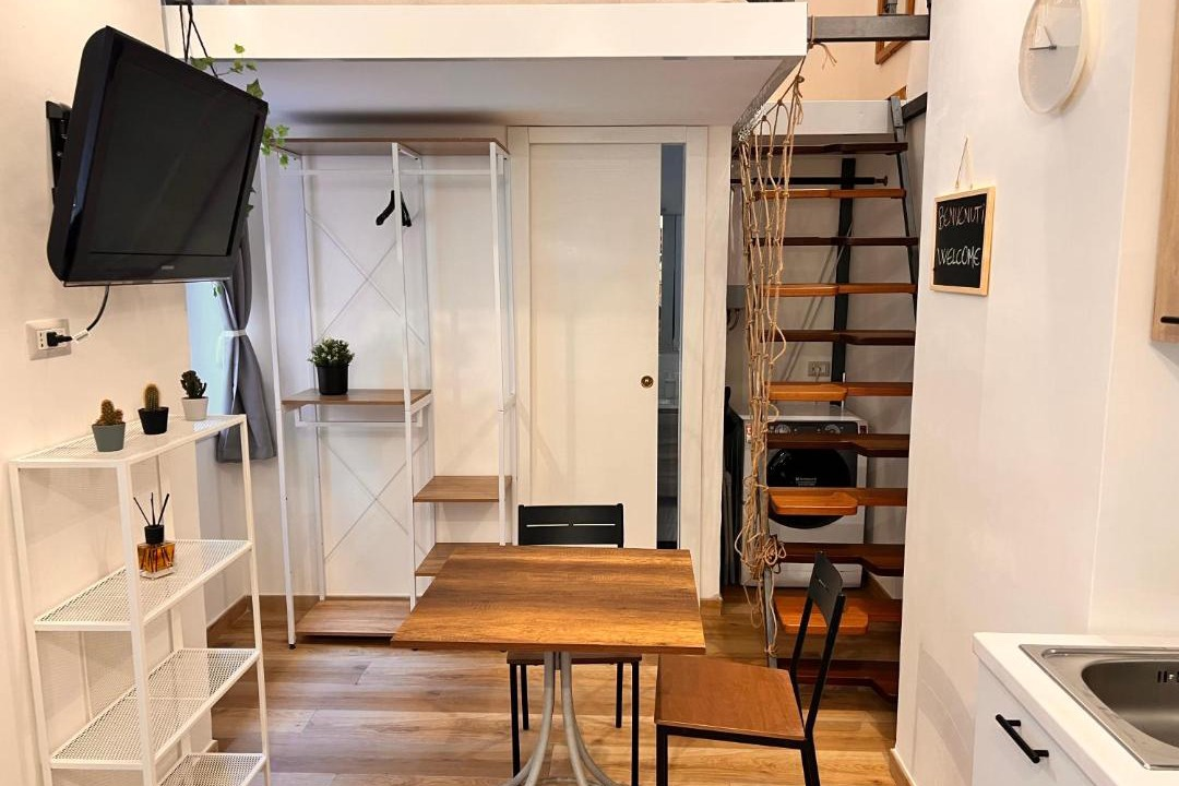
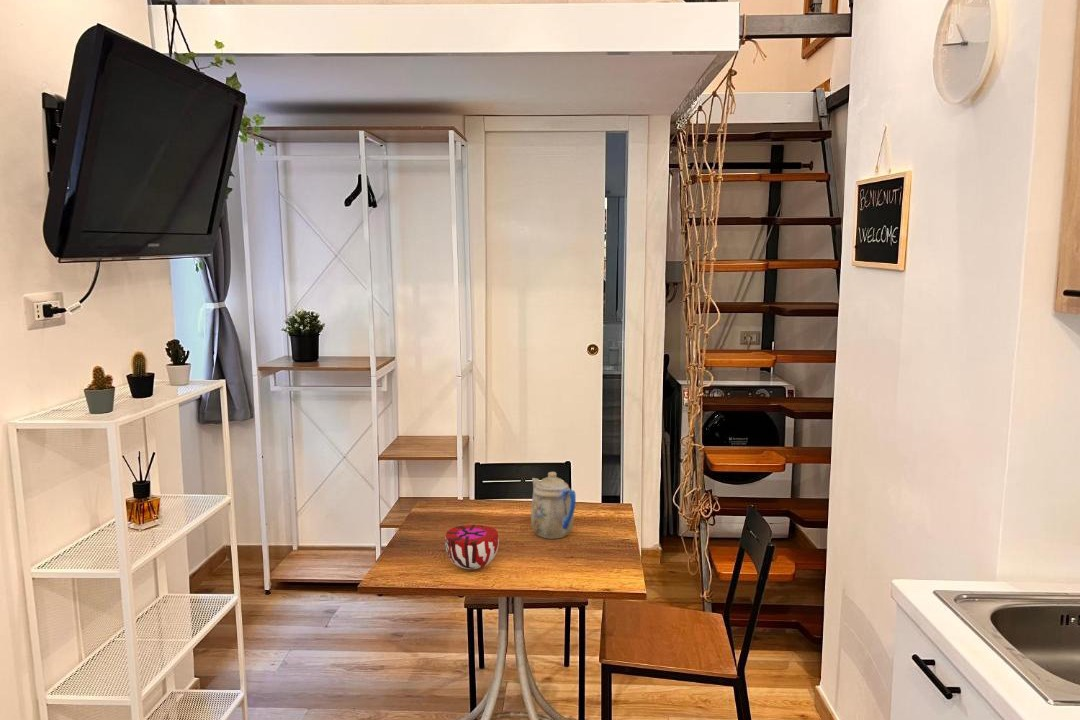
+ decorative bowl (472, 549)
+ teapot (552, 503)
